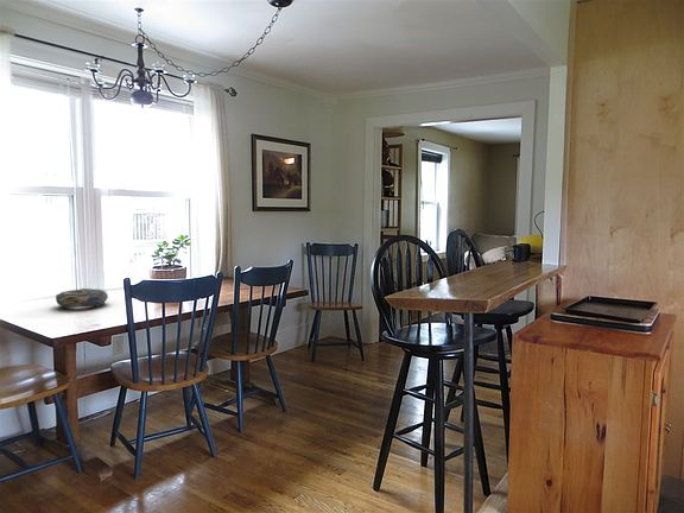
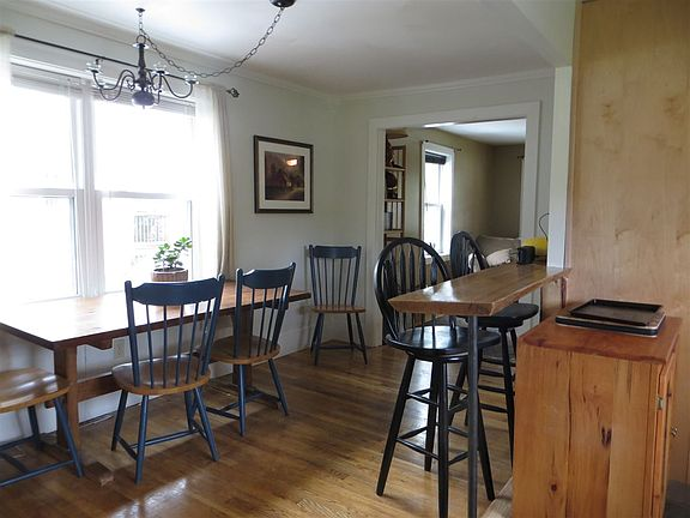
- decorative bowl (82, 297)
